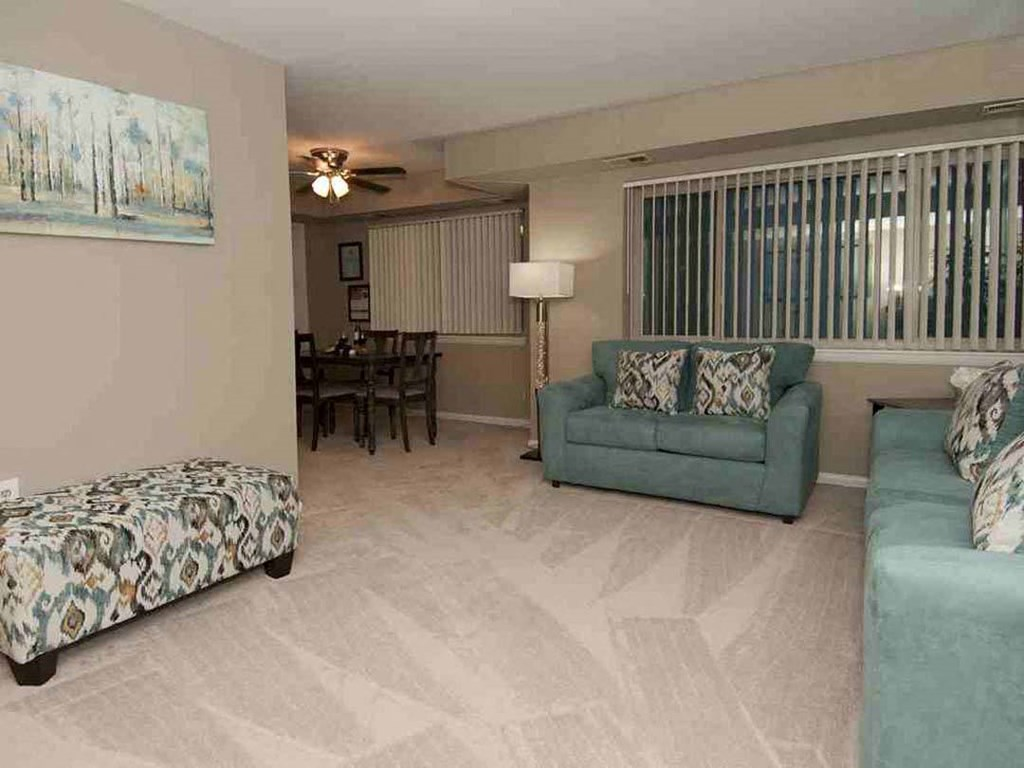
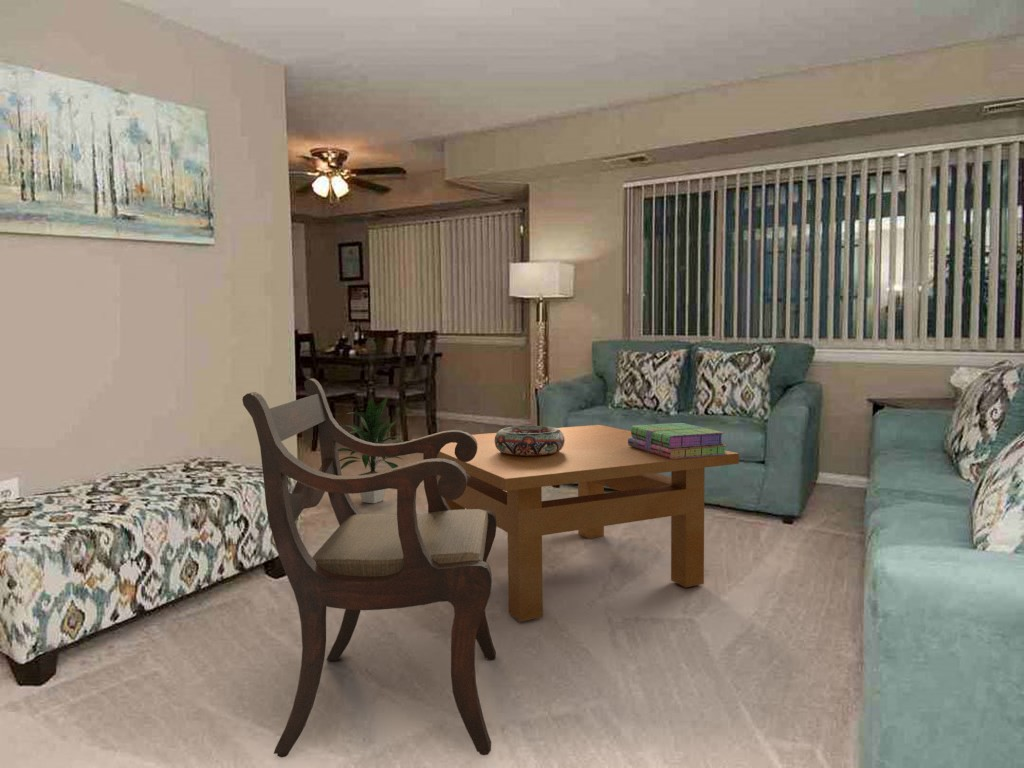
+ table (563, 508)
+ indoor plant (372, 456)
+ armchair (389, 544)
+ stack of books (675, 439)
+ decorative bowl (529, 440)
